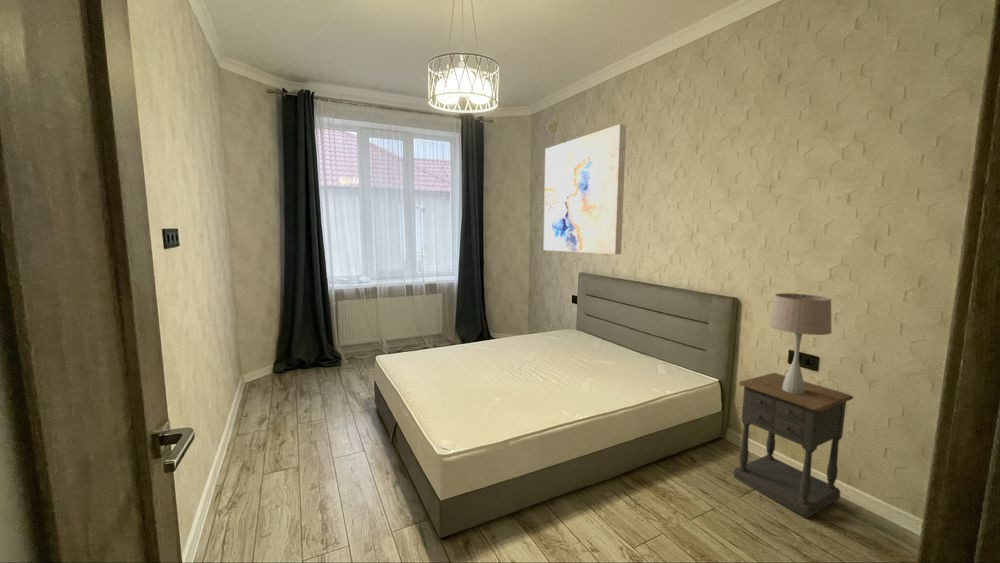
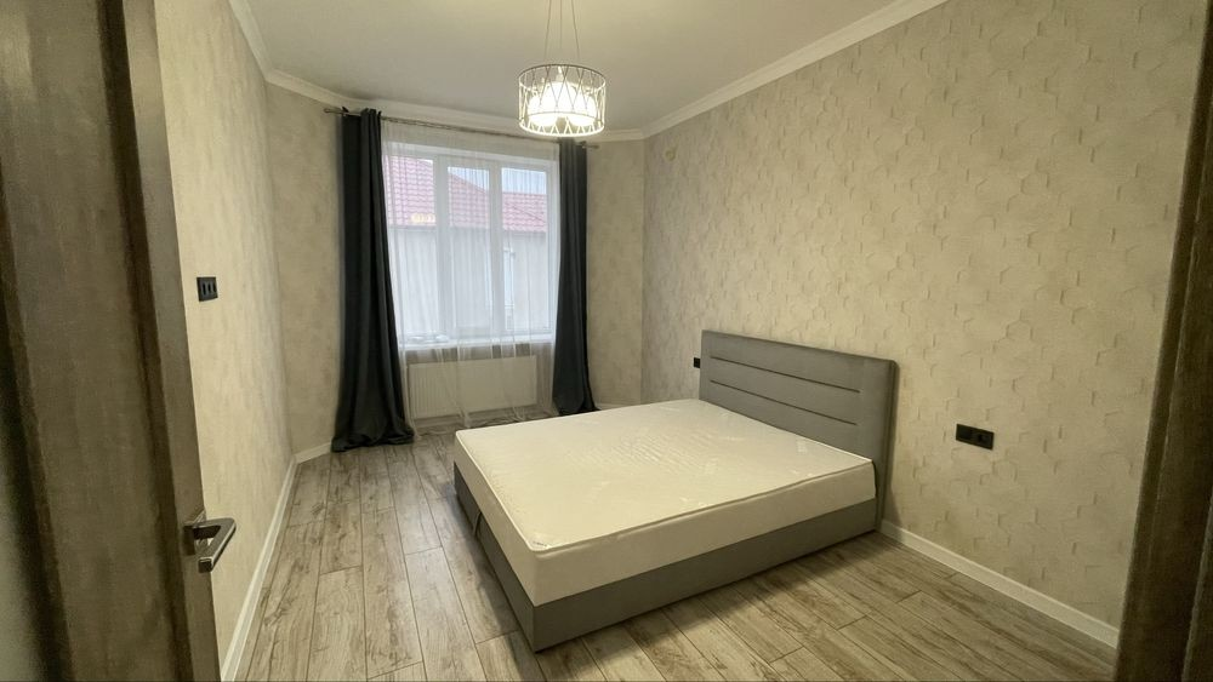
- table lamp (797, 342)
- wall art (579, 196)
- nightstand (788, 438)
